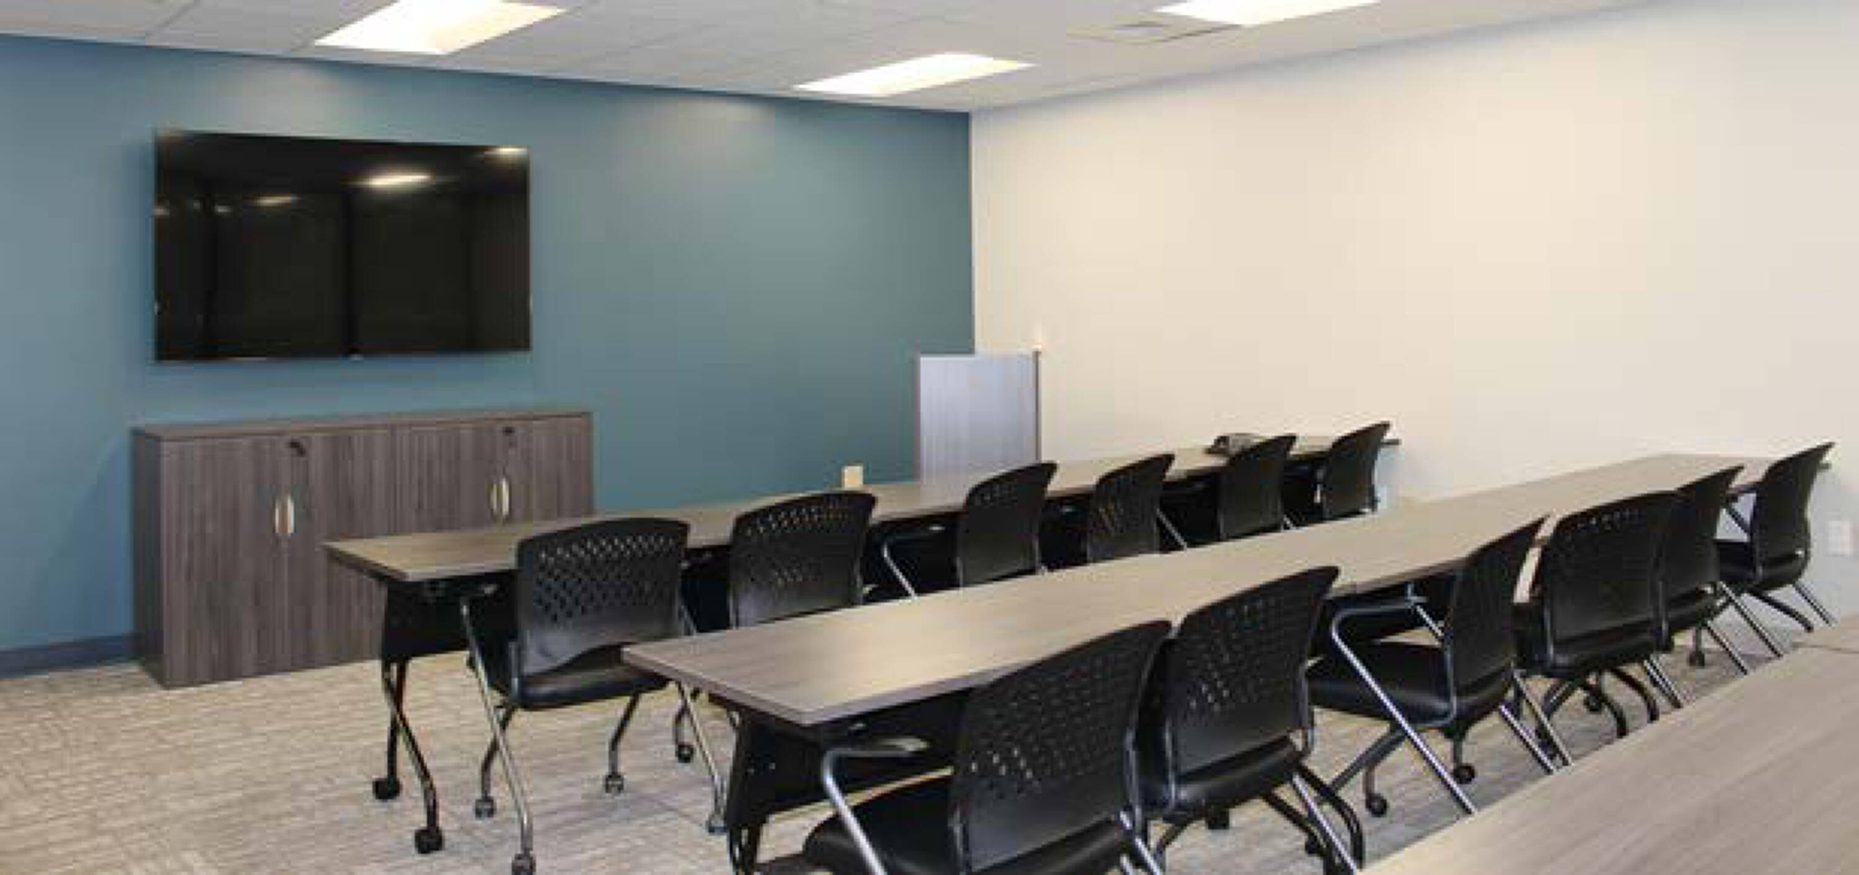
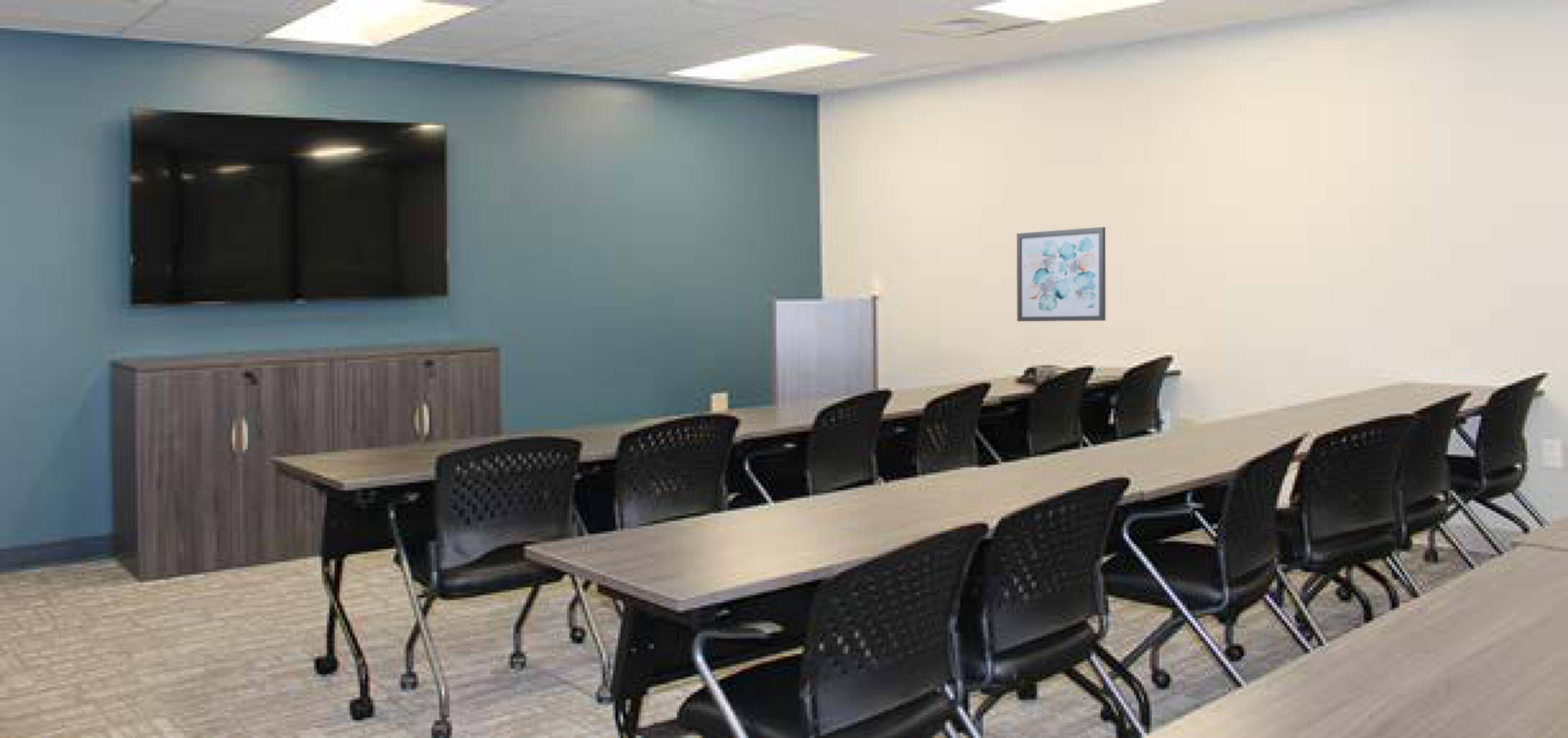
+ wall art (1059, 275)
